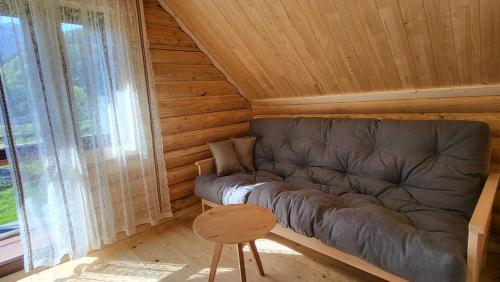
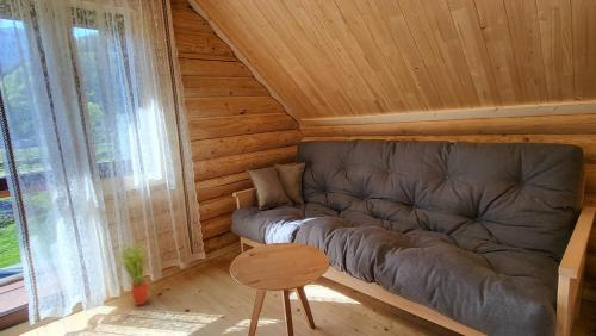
+ potted plant (135, 274)
